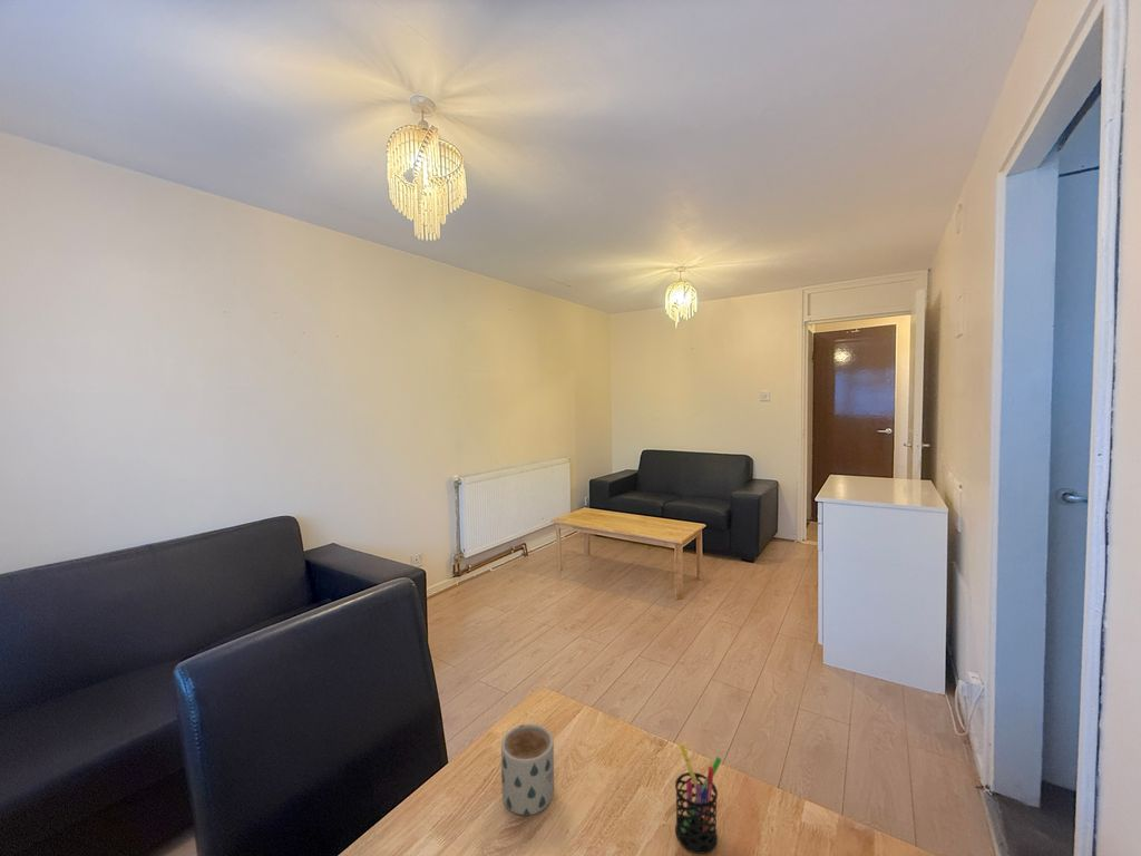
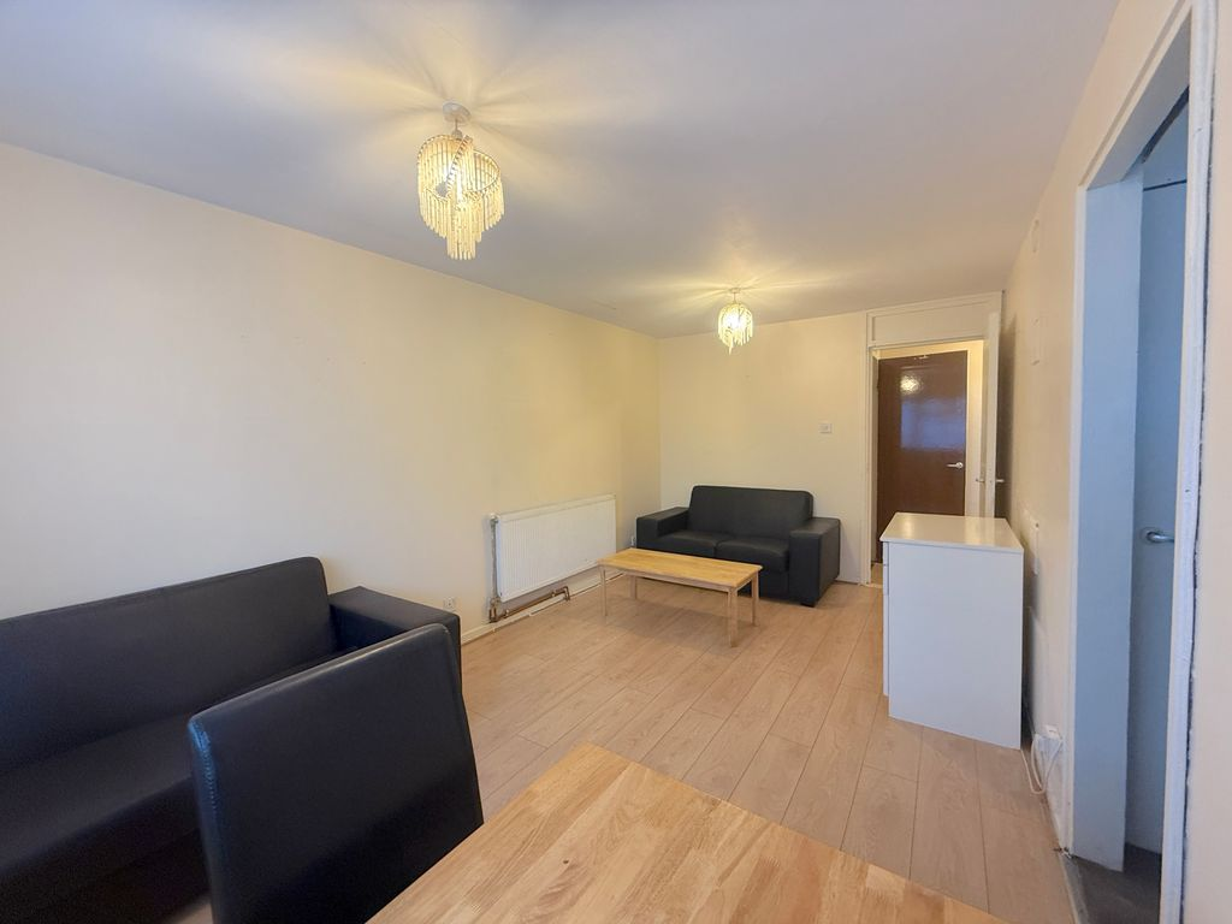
- pen holder (701, 794)
- mug (529, 760)
